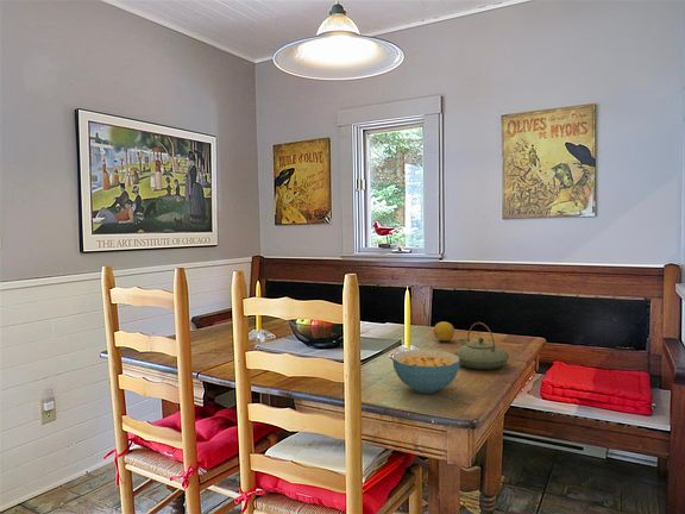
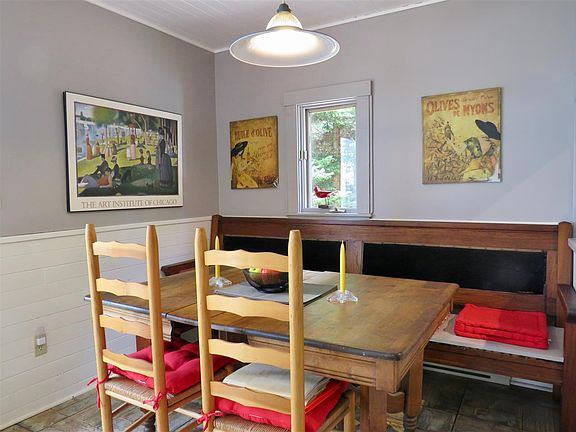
- fruit (444, 331)
- teapot (478, 343)
- cereal bowl (426, 374)
